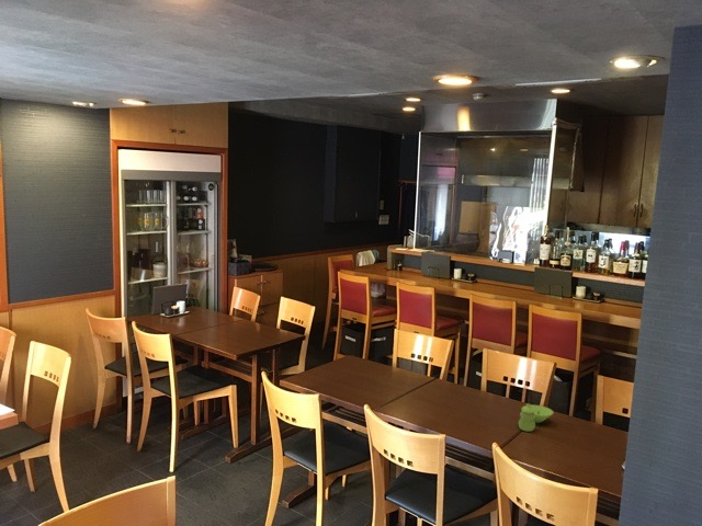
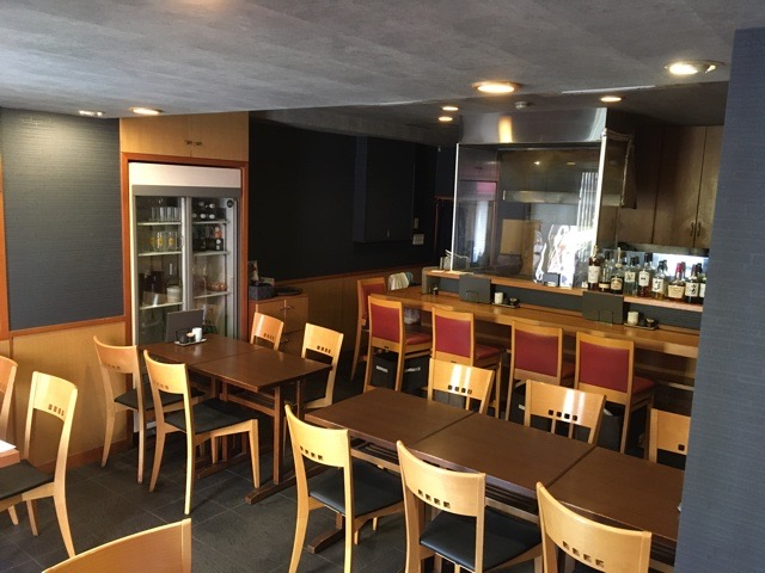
- condiment set (534, 412)
